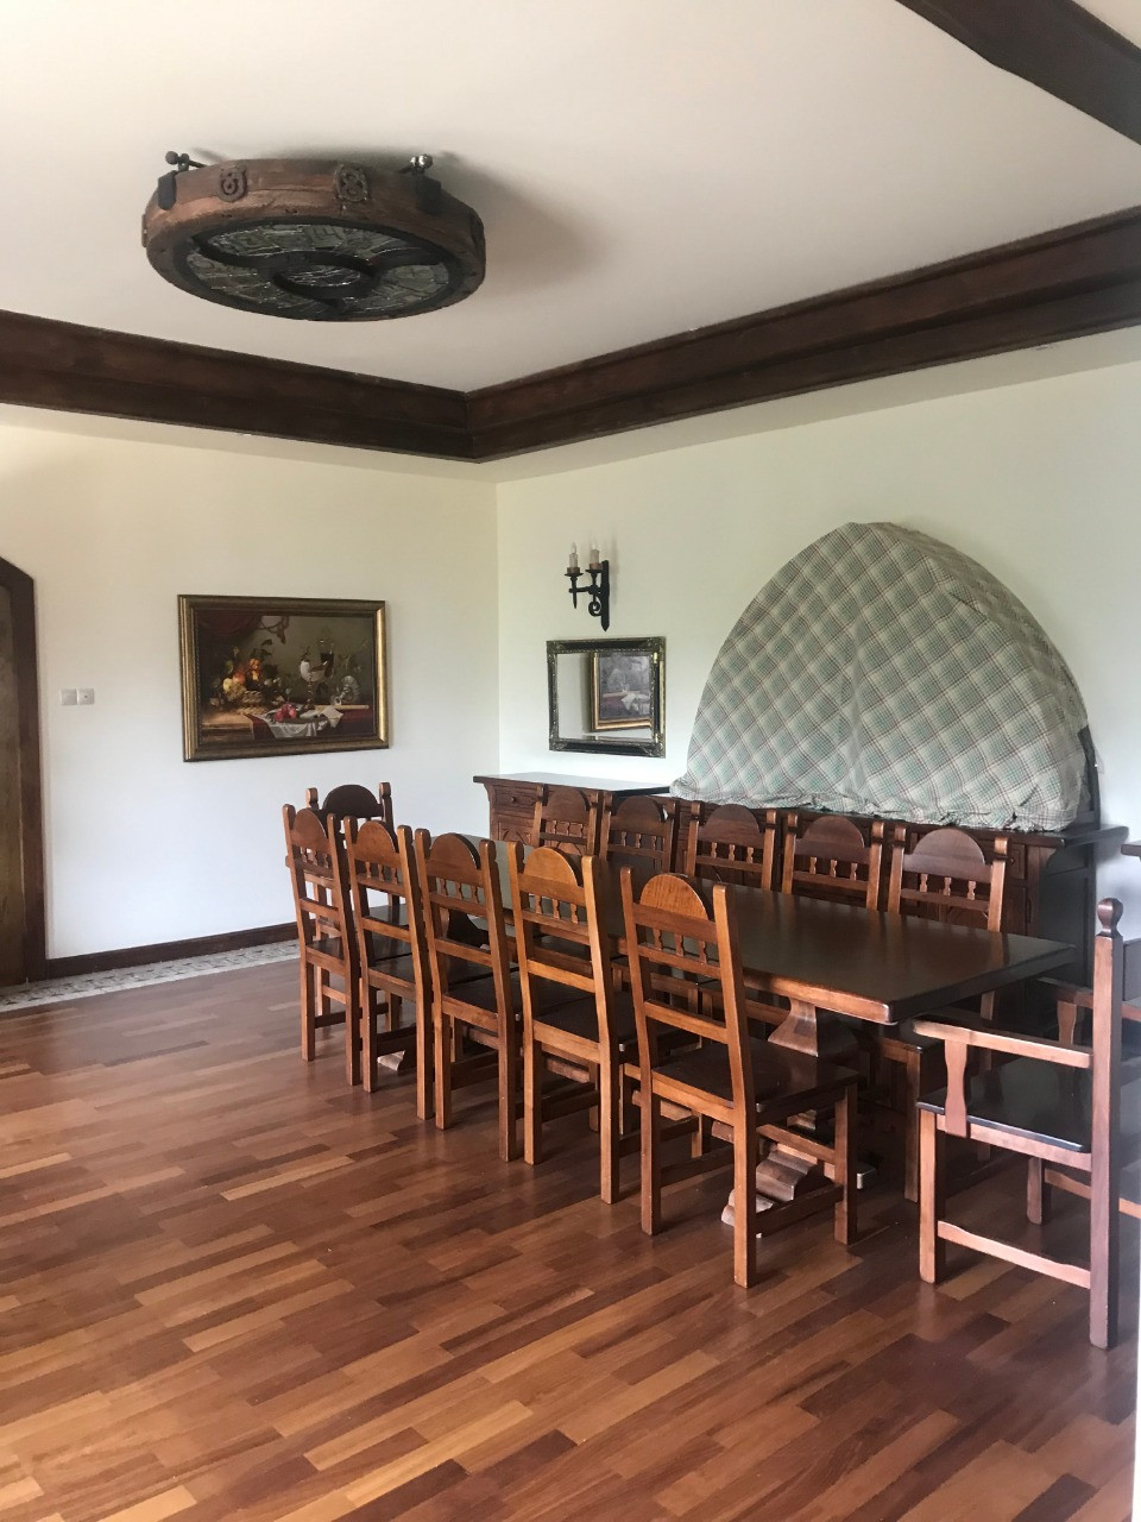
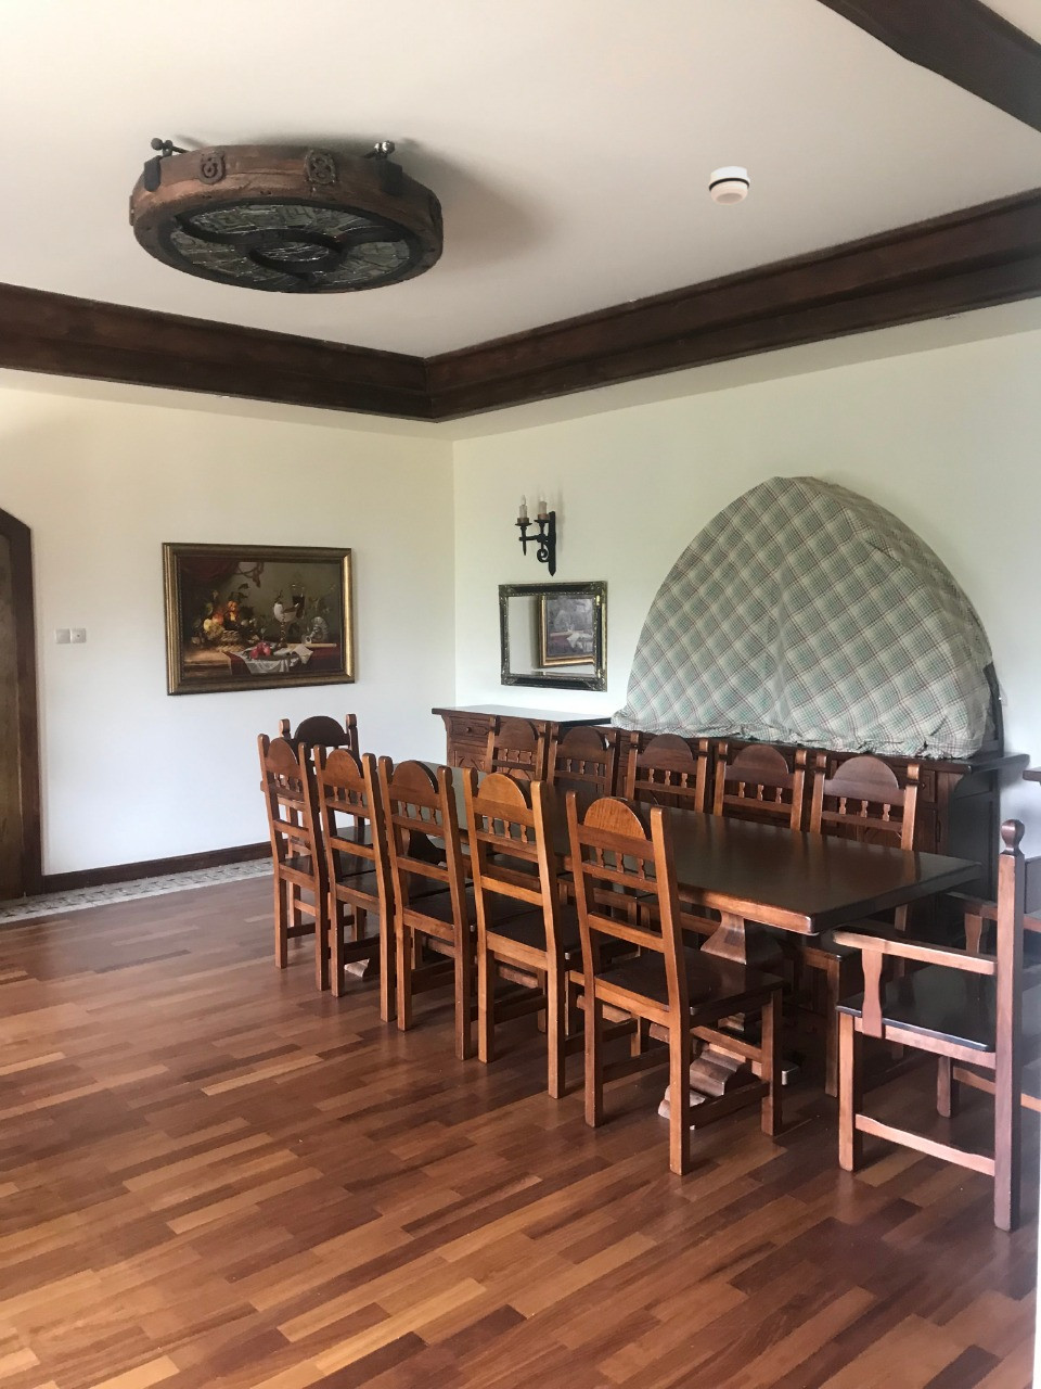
+ smoke detector (728, 186)
